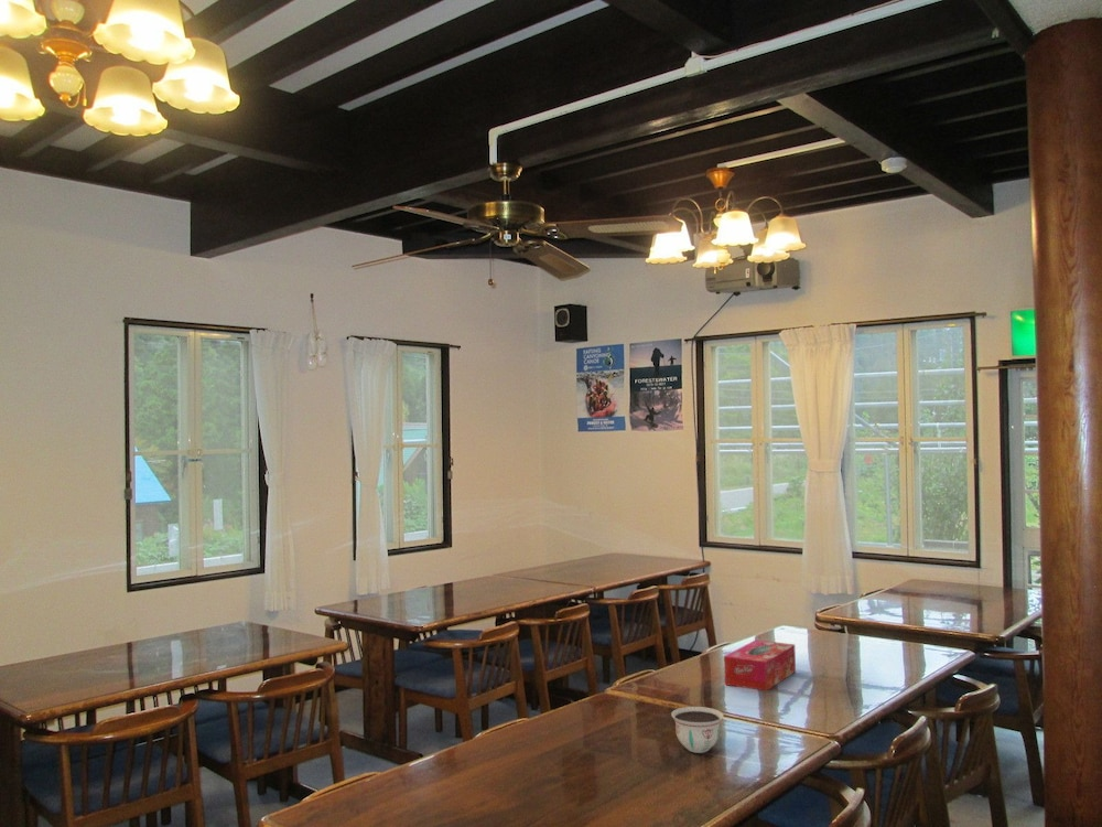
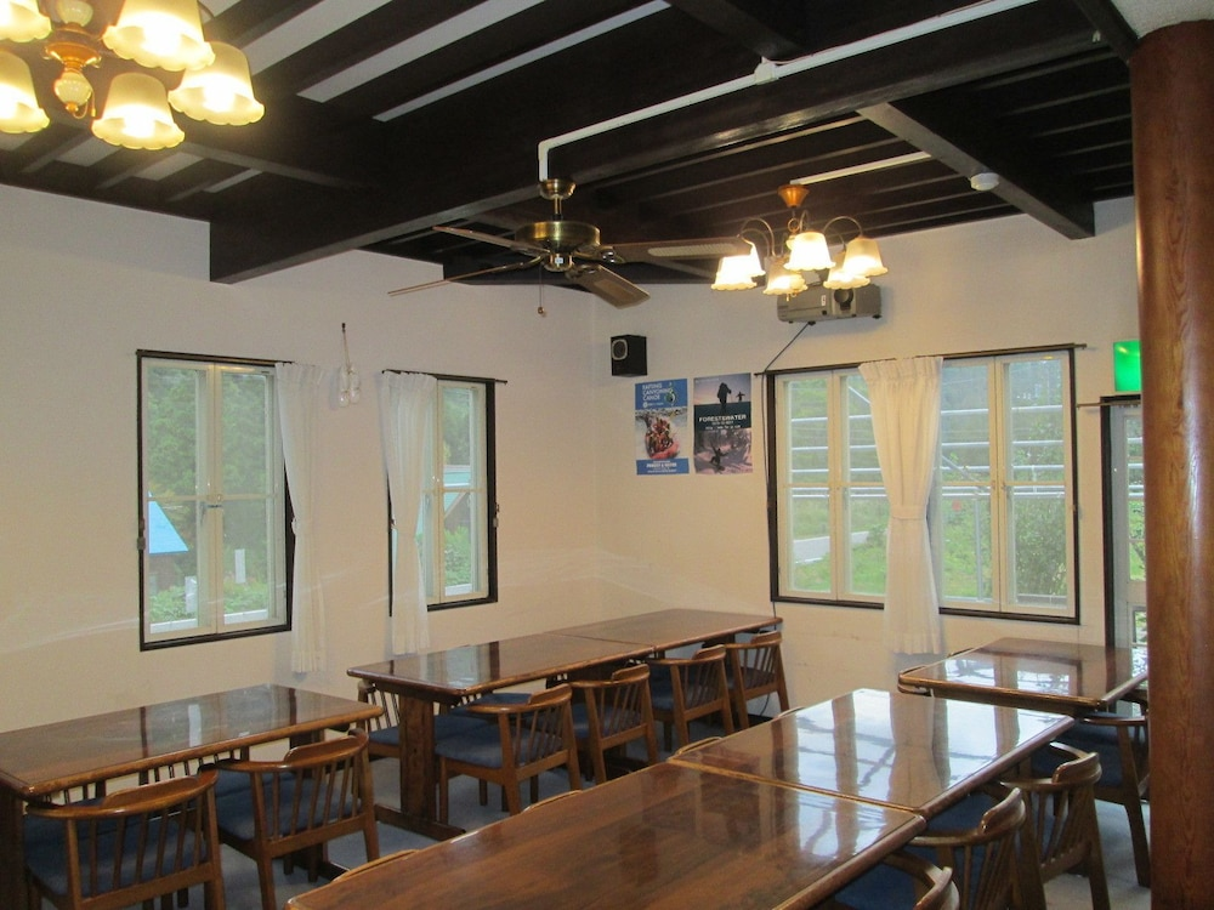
- tissue box (760, 664)
- bowl (698, 732)
